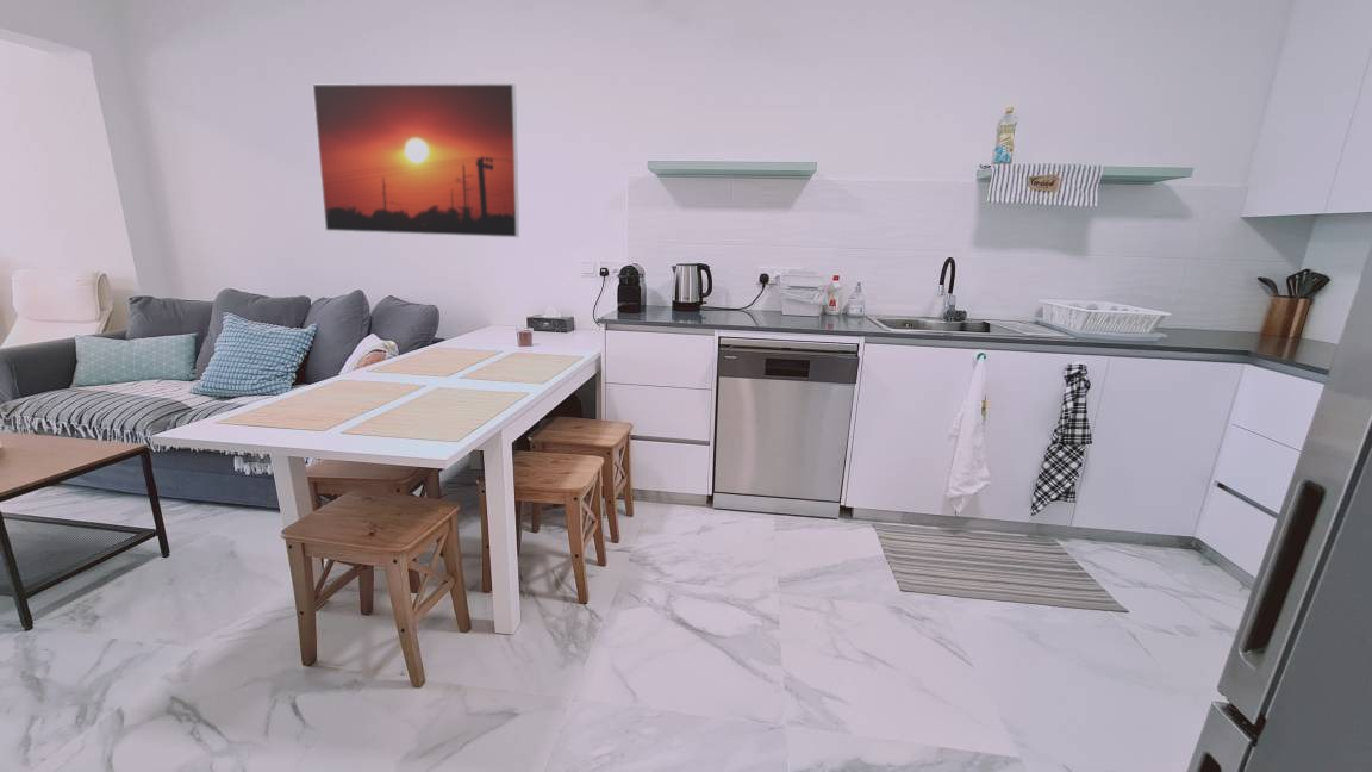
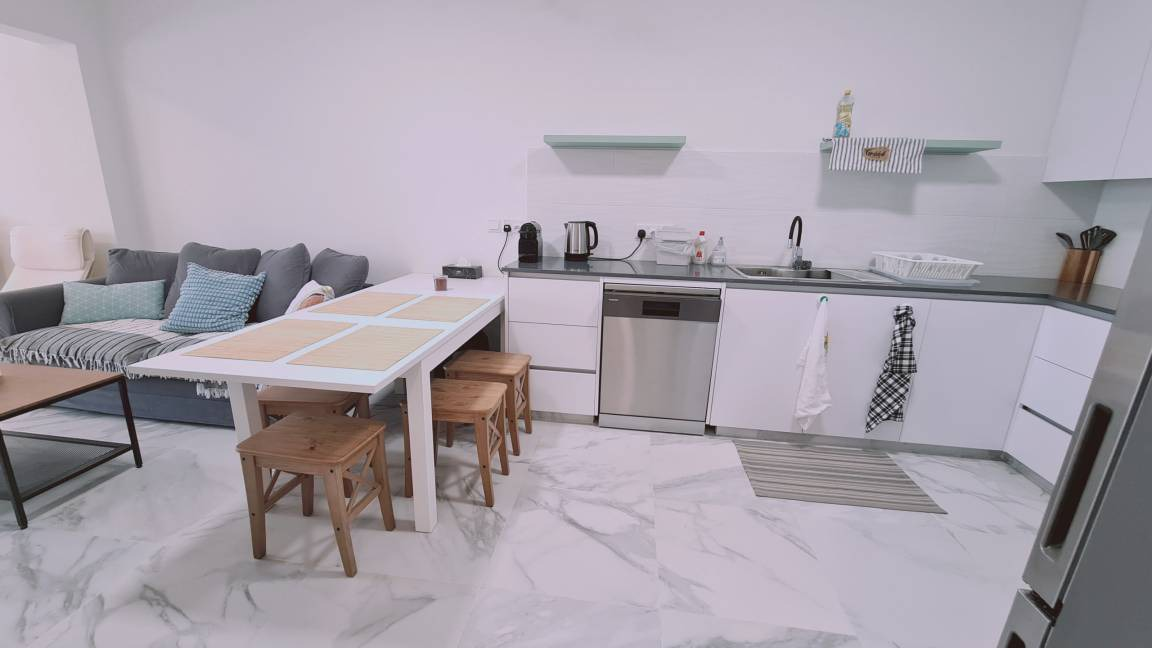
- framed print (416, 161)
